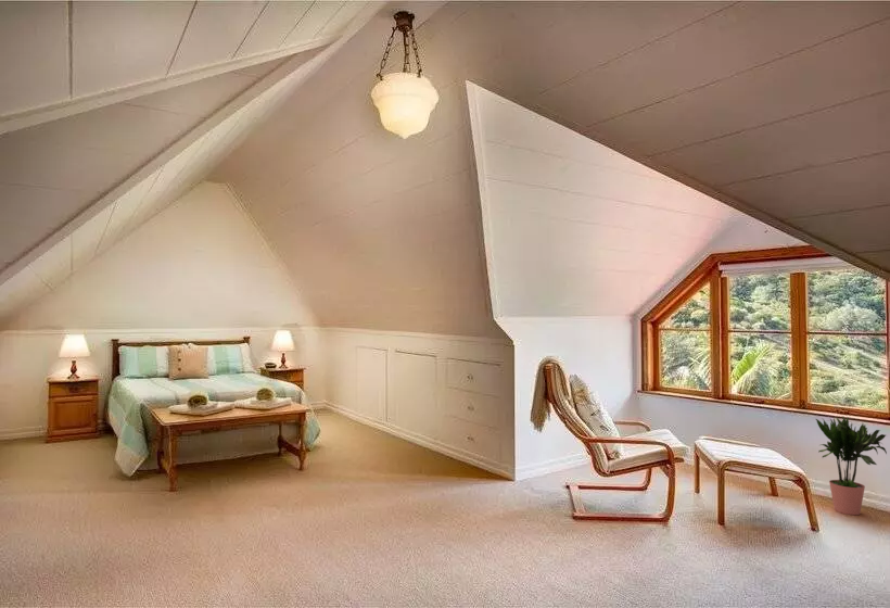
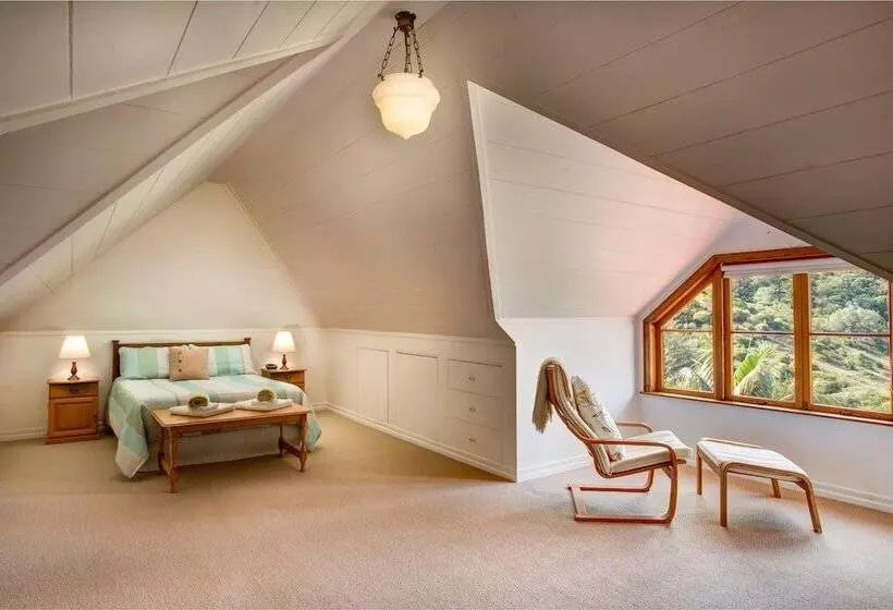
- potted plant (855, 464)
